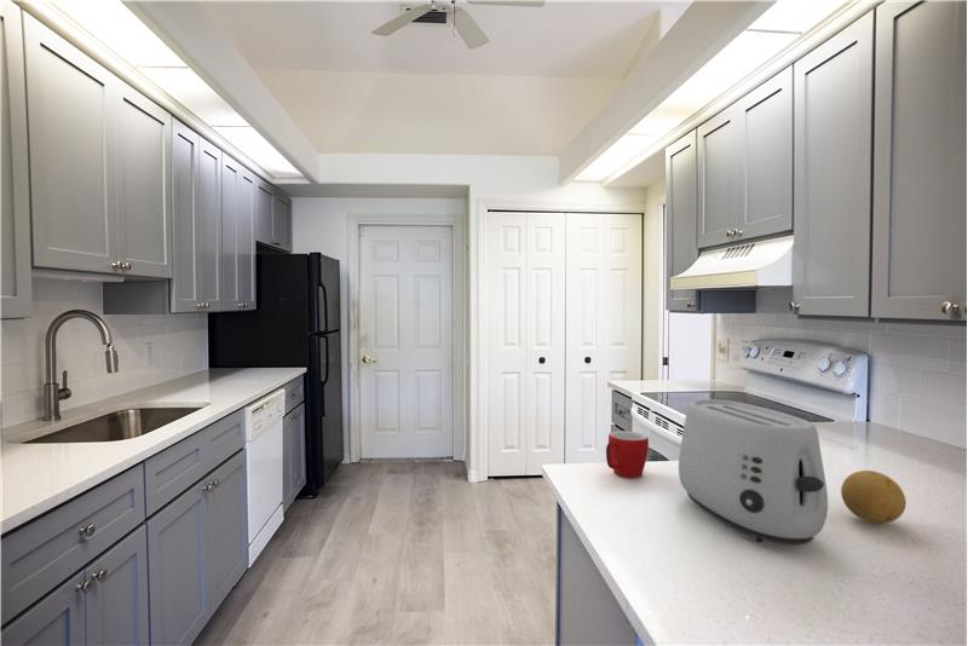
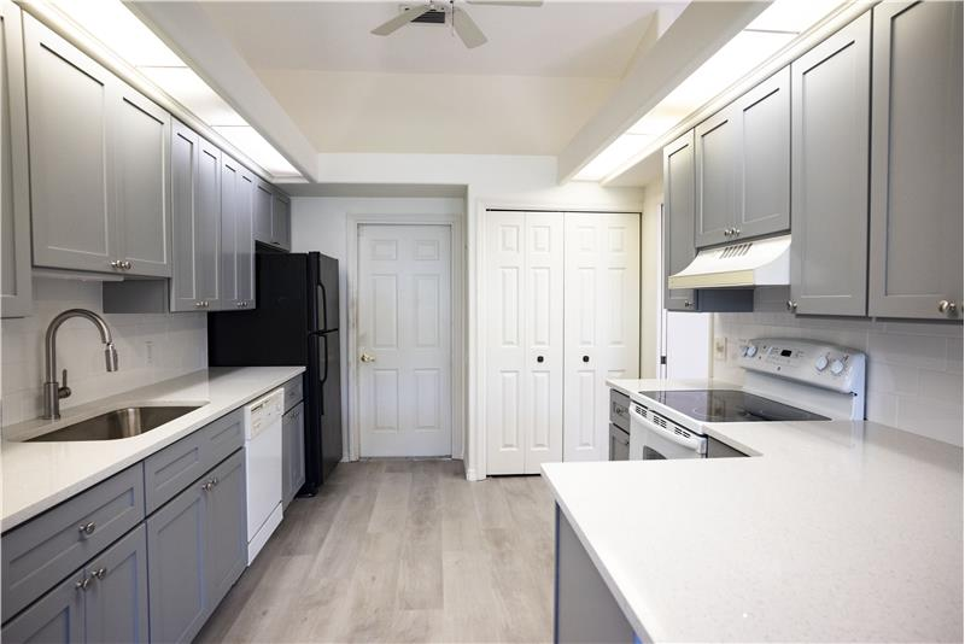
- toaster (744, 466)
- mug (623, 455)
- fruit (871, 496)
